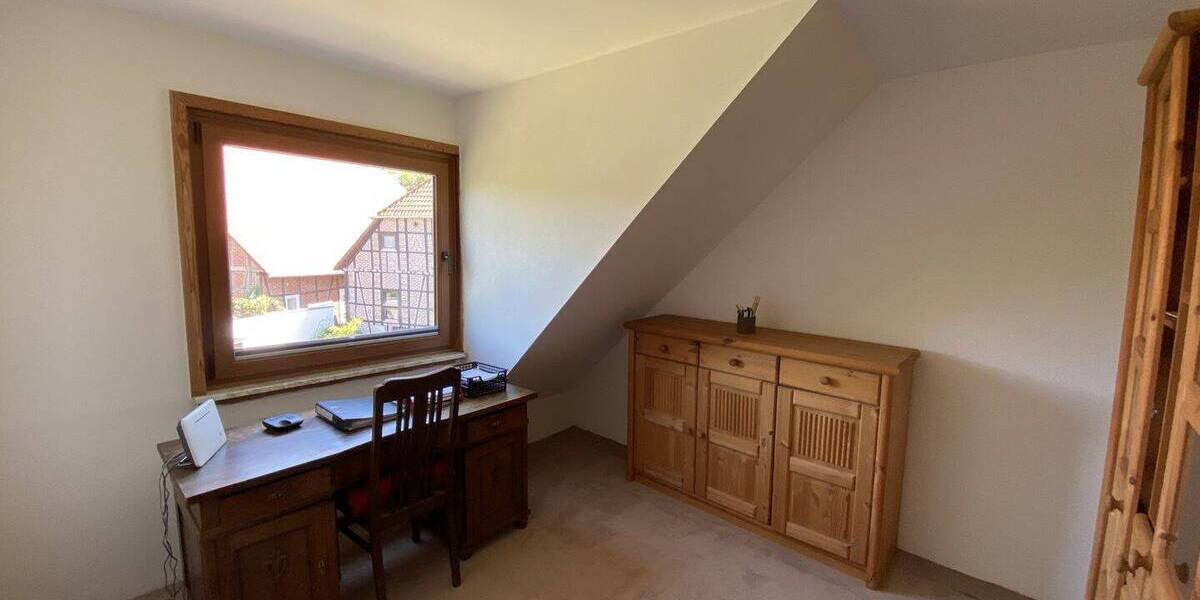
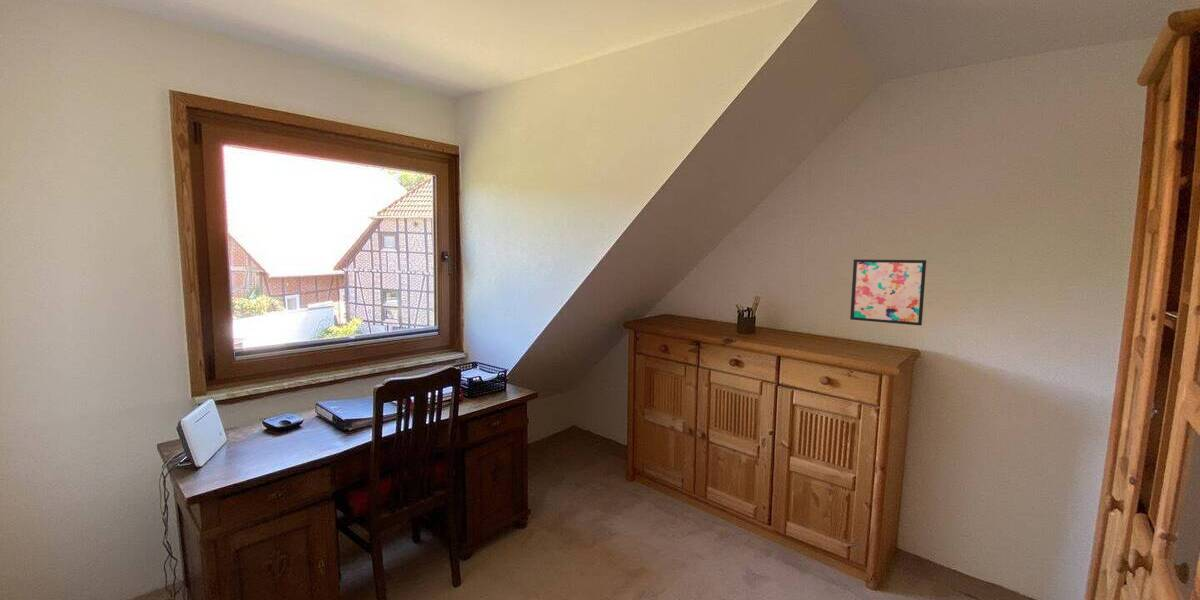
+ wall art (886, 291)
